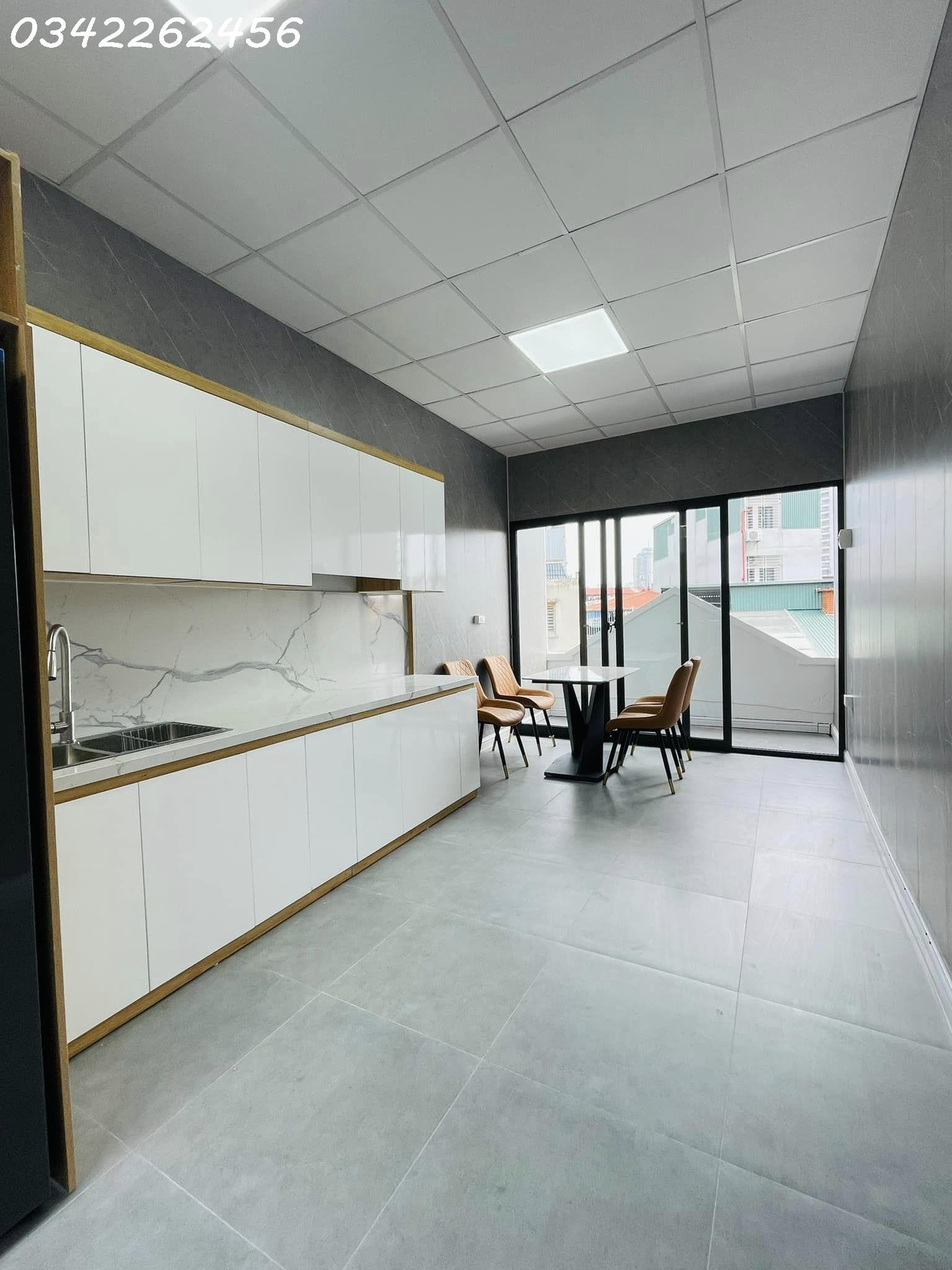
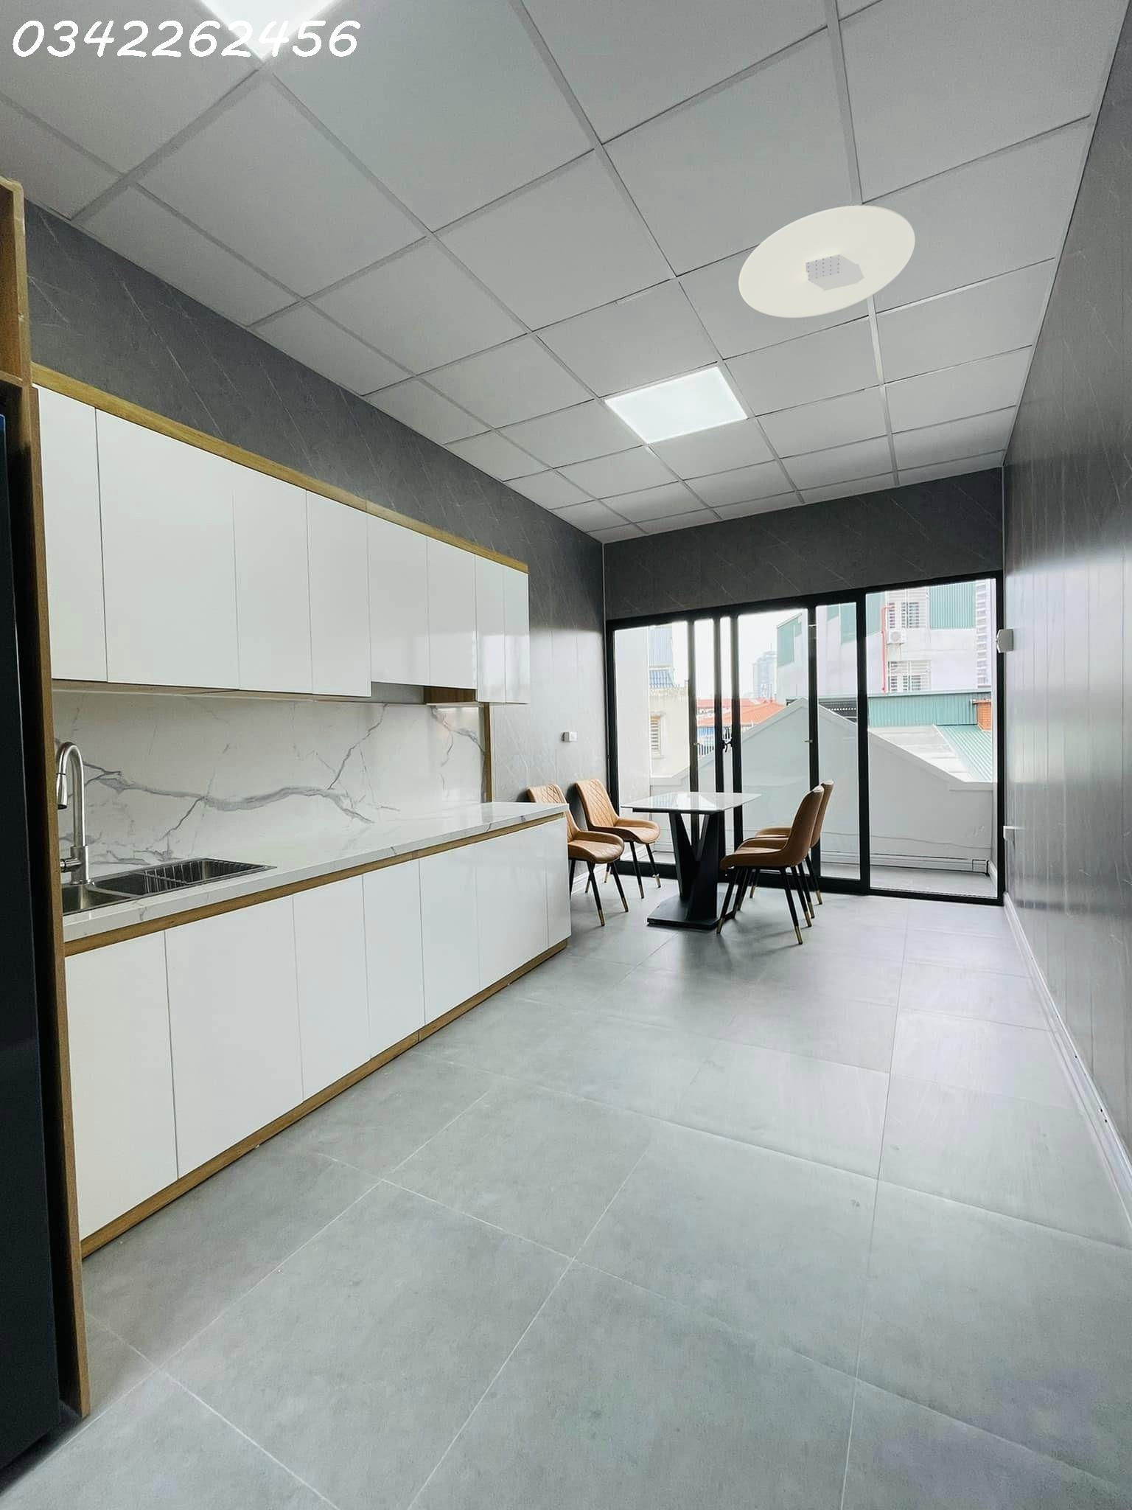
+ ceiling light (823, 259)
